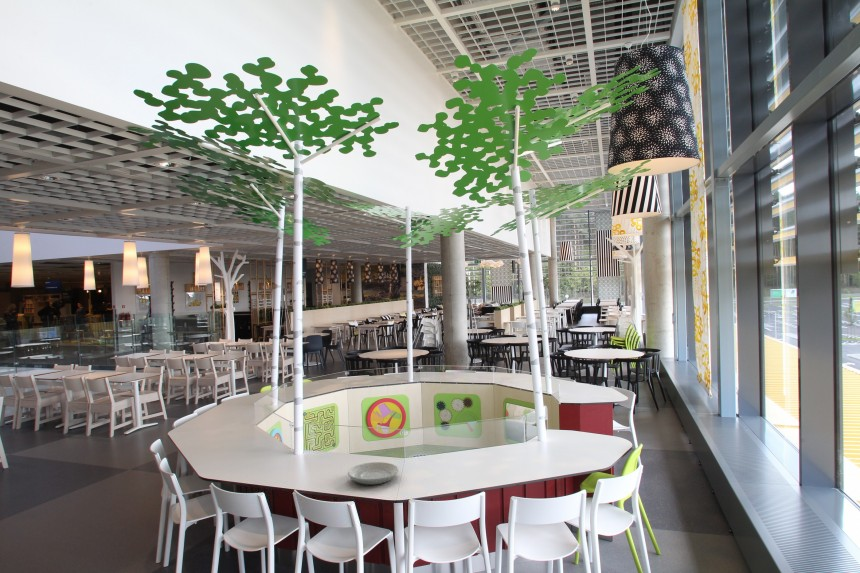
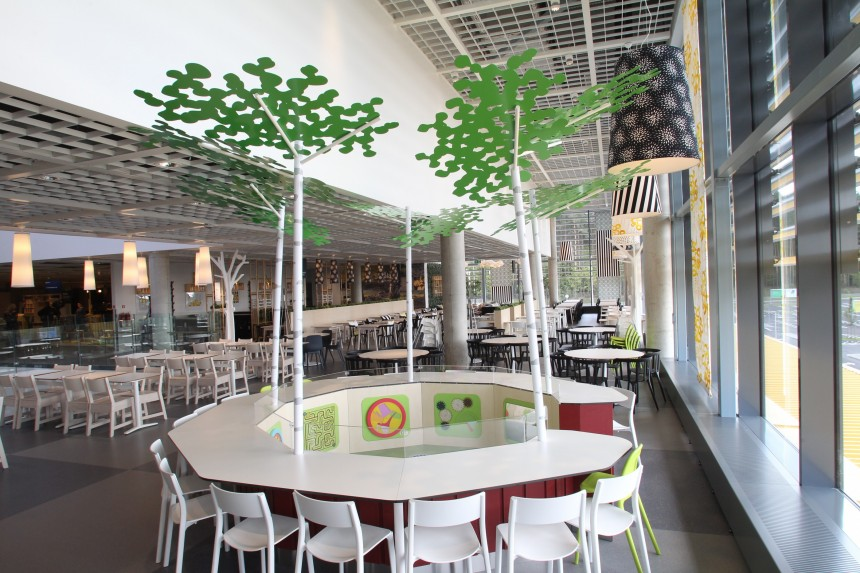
- plate (373, 474)
